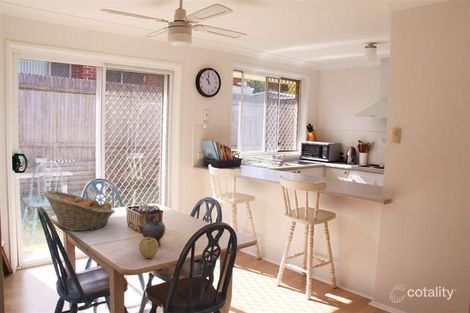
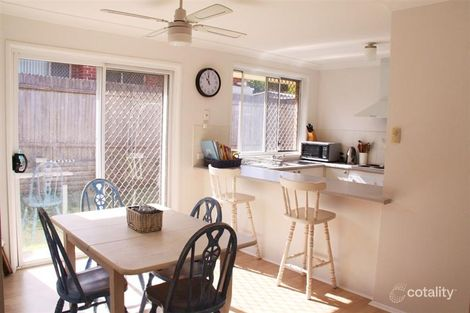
- apple (148, 247)
- fruit basket (79, 207)
- teapot (150, 225)
